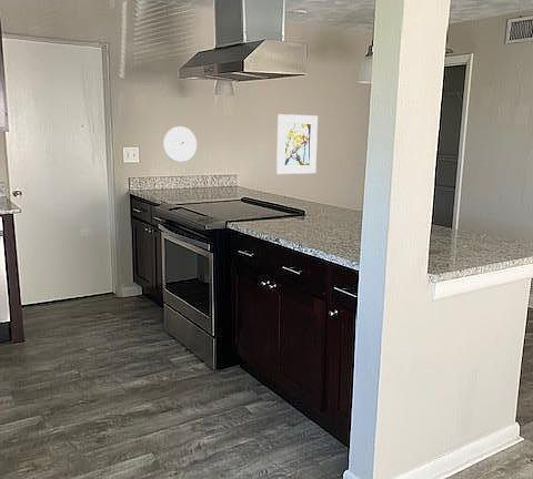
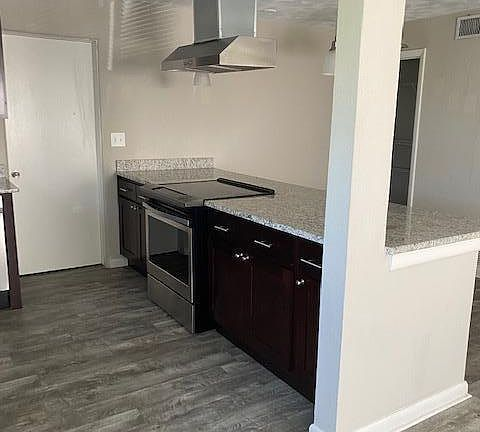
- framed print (296, 144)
- wall clock (180, 144)
